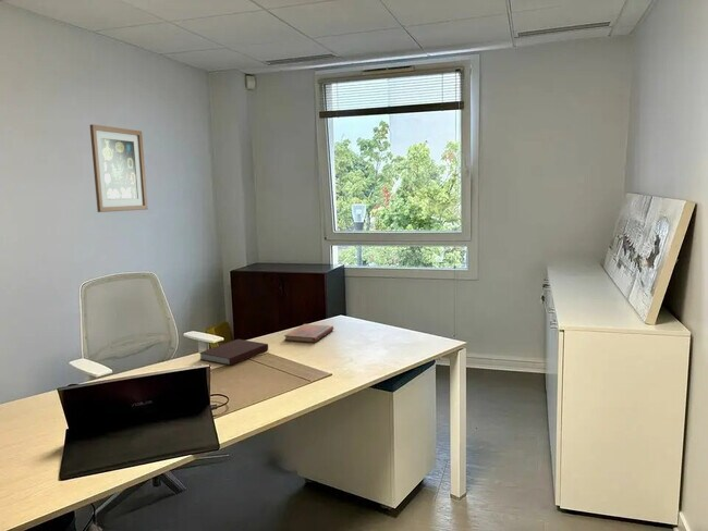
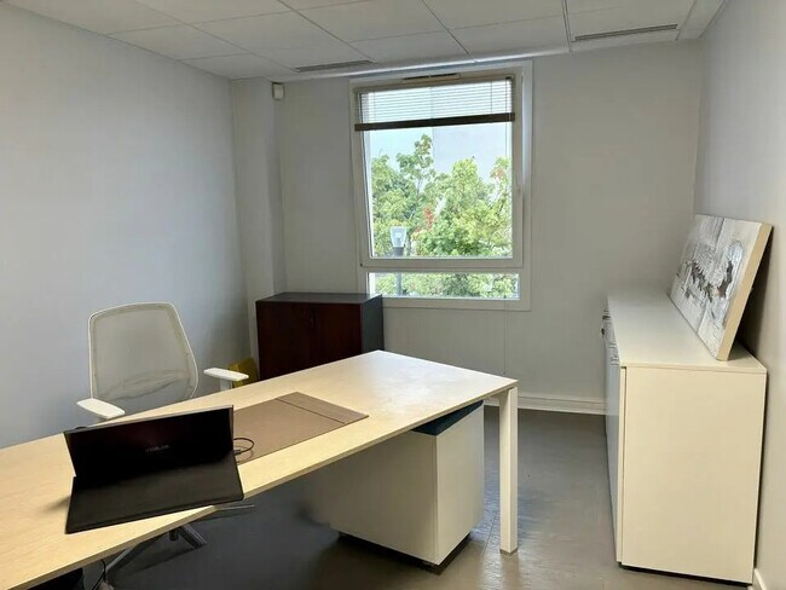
- wall art (120, 170)
- diary (309, 332)
- notebook (234, 351)
